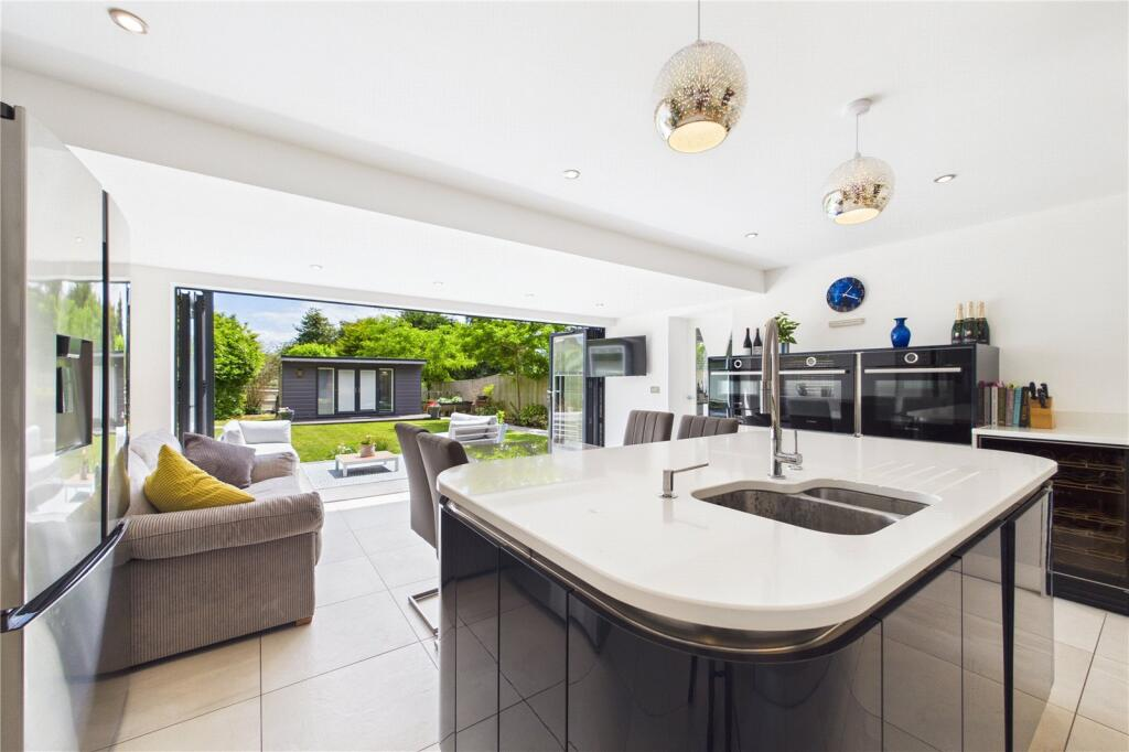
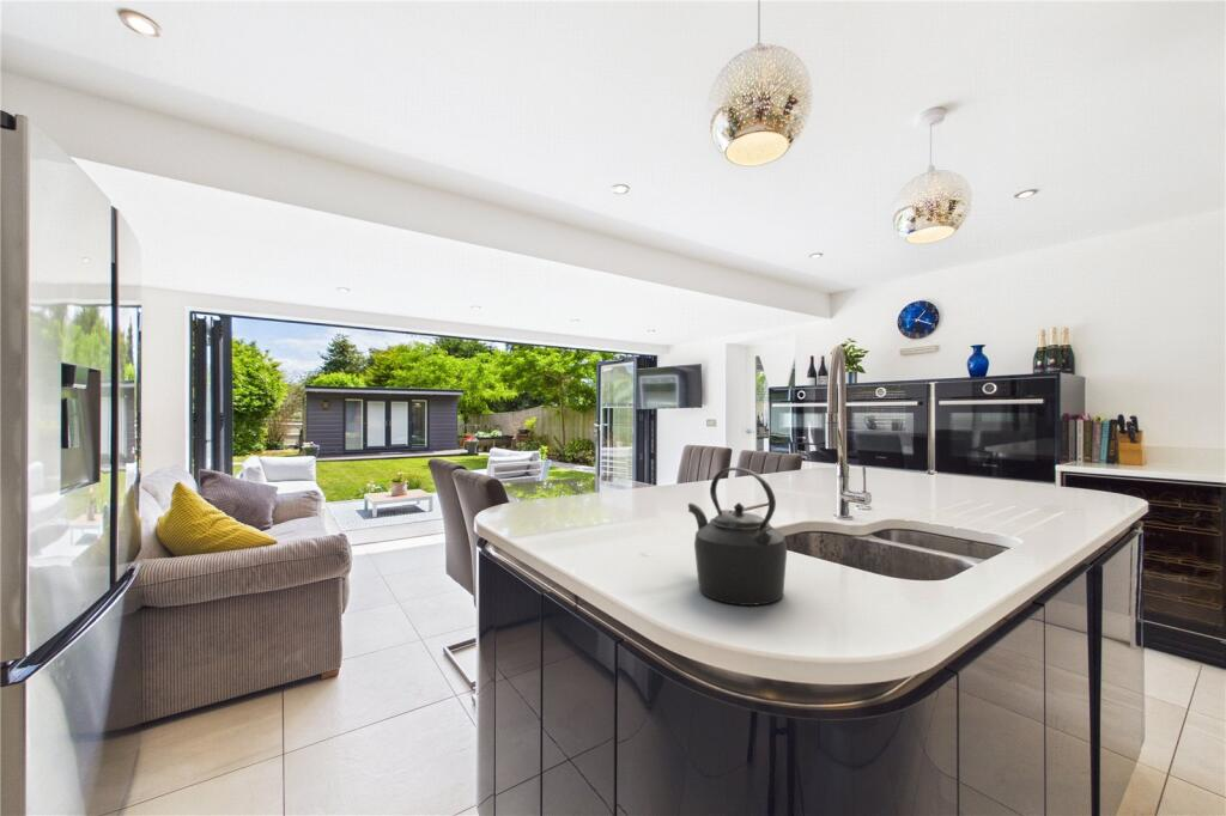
+ kettle (726, 524)
